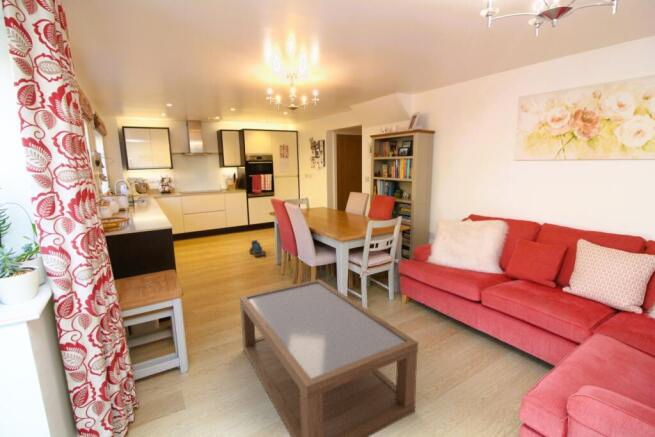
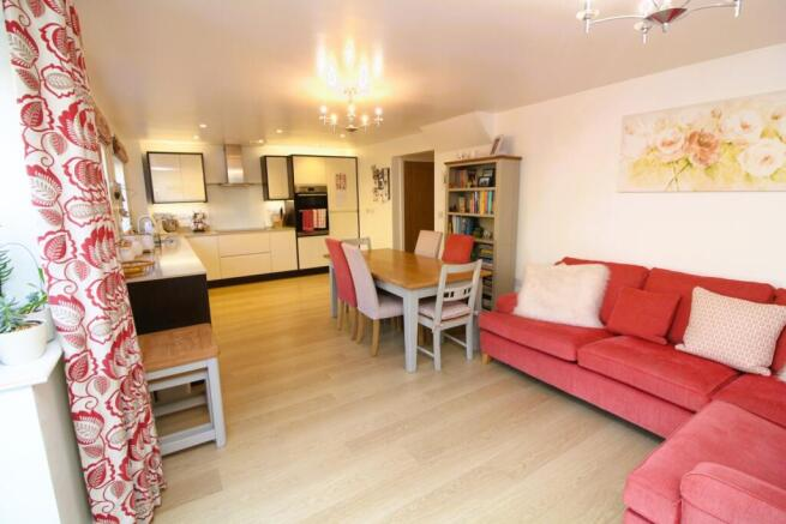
- toy train (257, 248)
- coffee table (315, 346)
